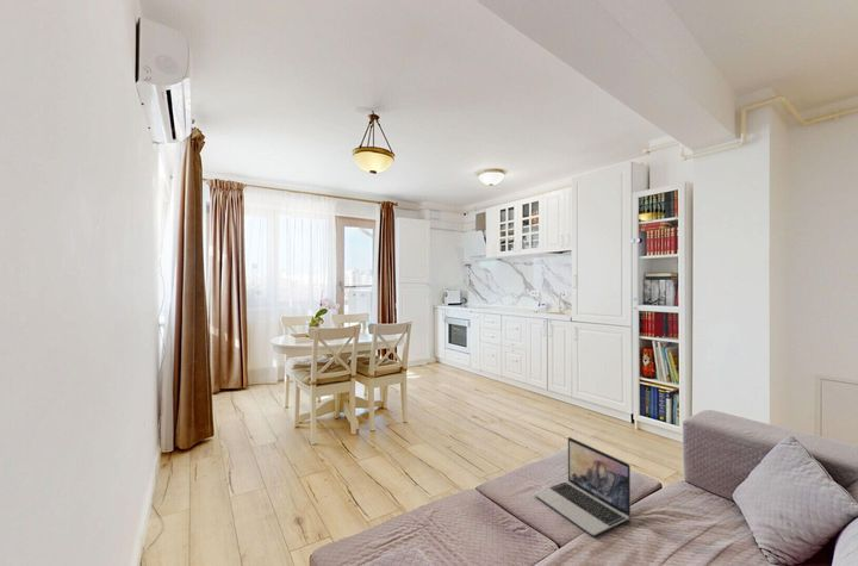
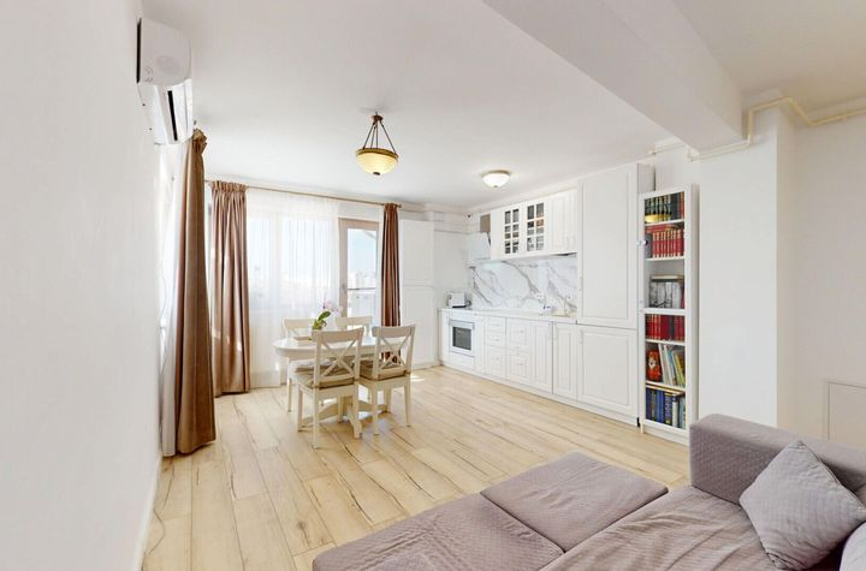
- laptop (579, 480)
